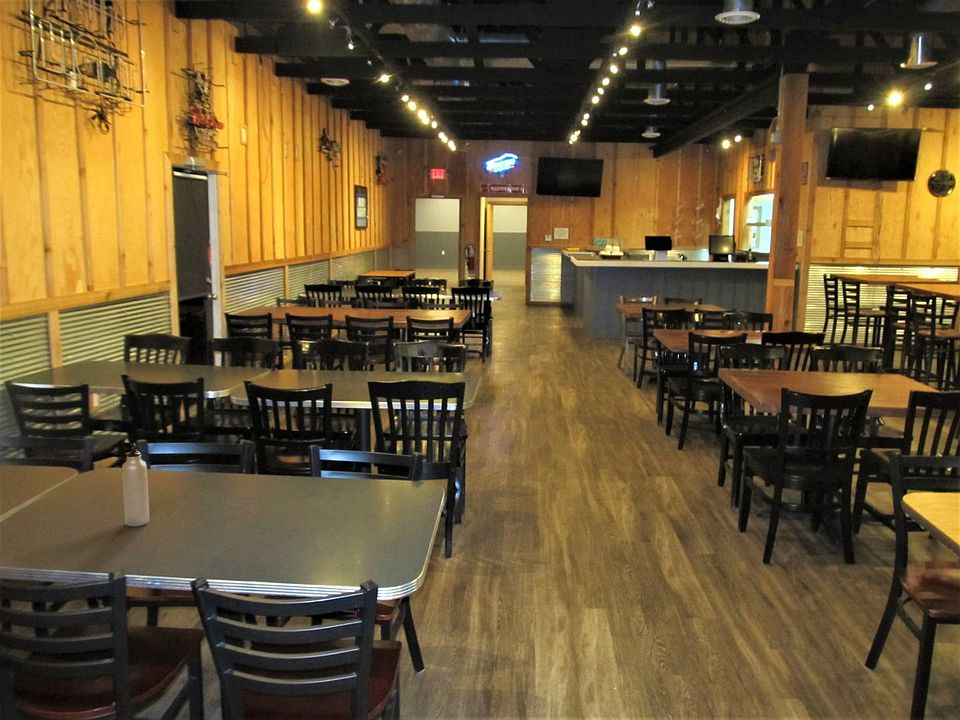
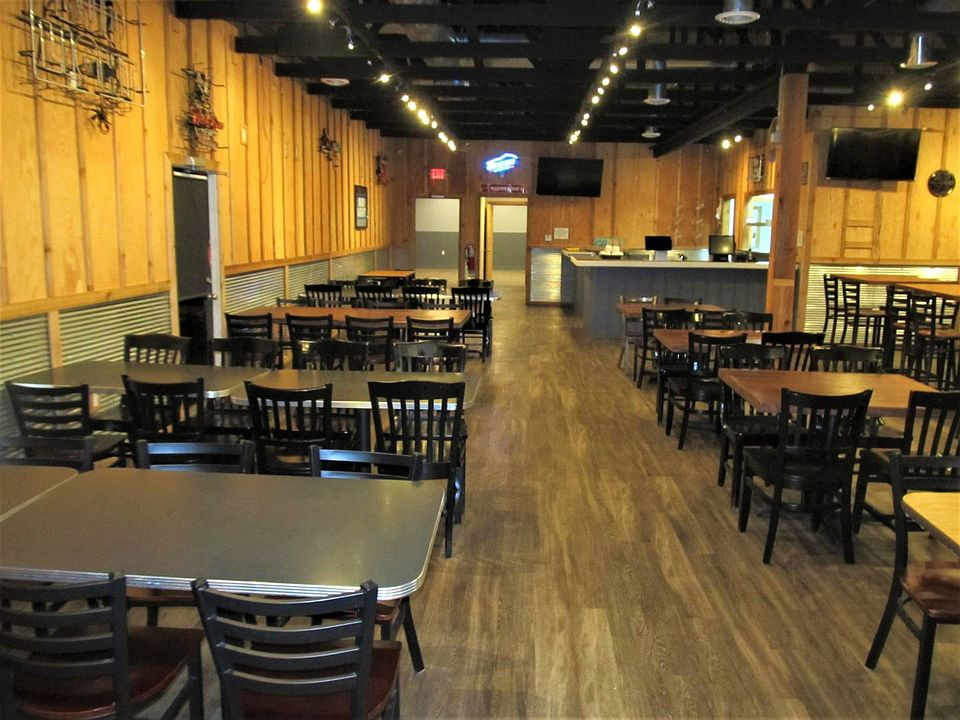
- water bottle (135, 483)
